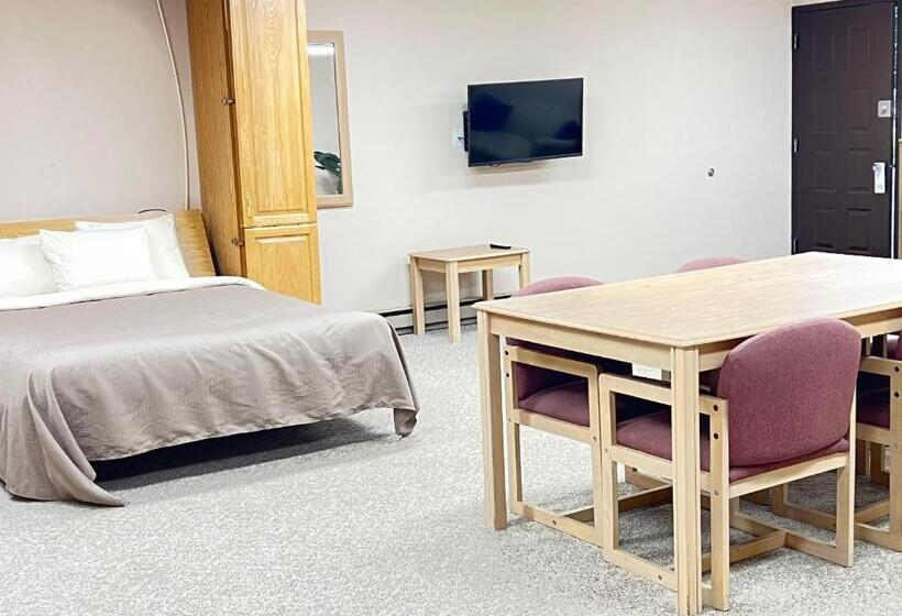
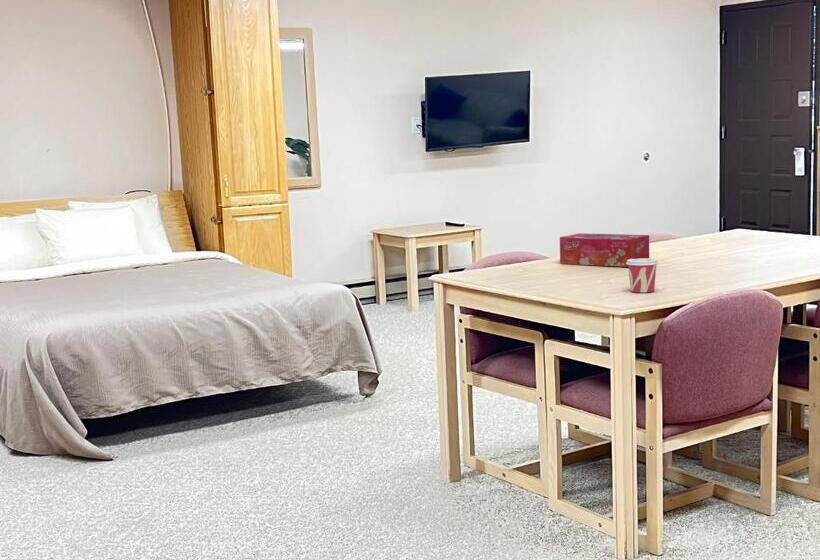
+ tissue box (604, 249)
+ cup (642, 275)
